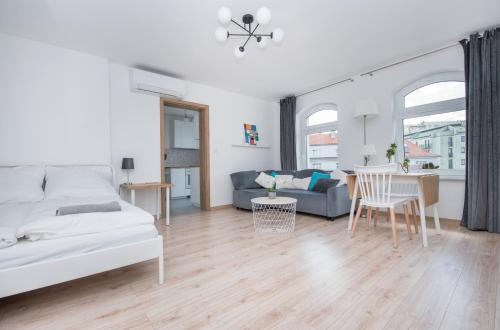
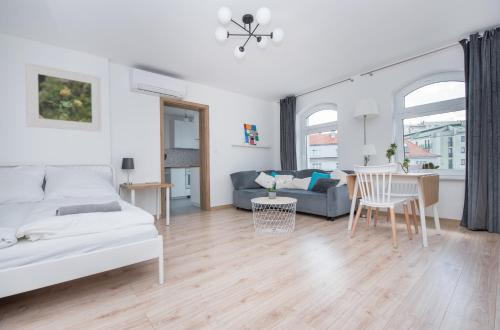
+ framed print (66, 99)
